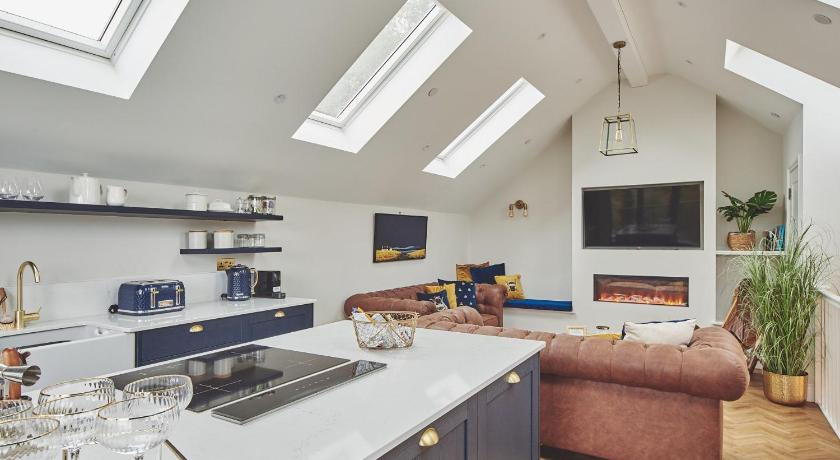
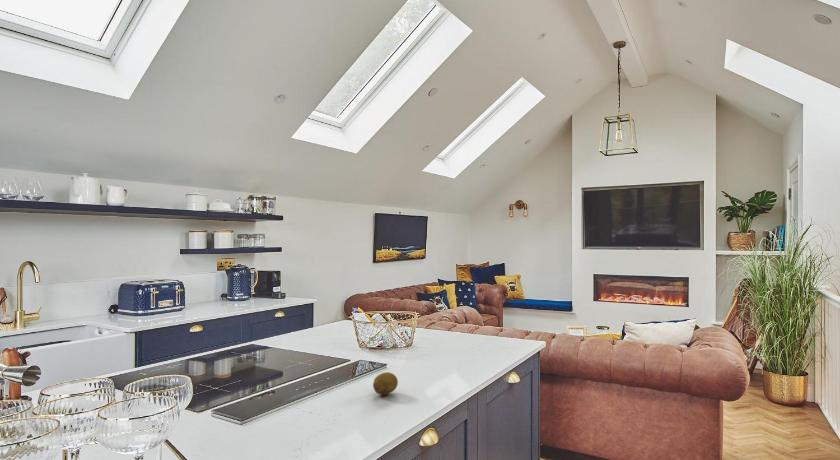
+ fruit (385, 383)
